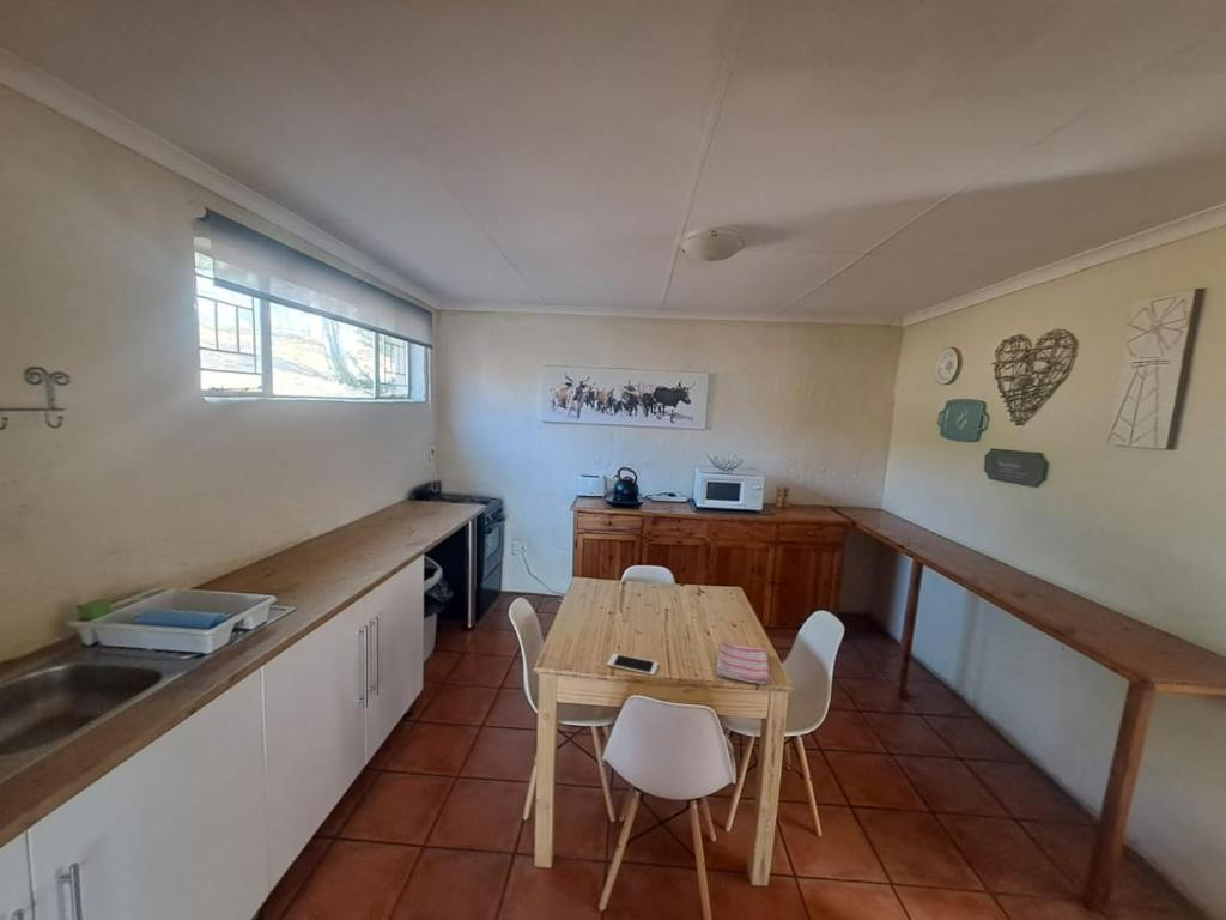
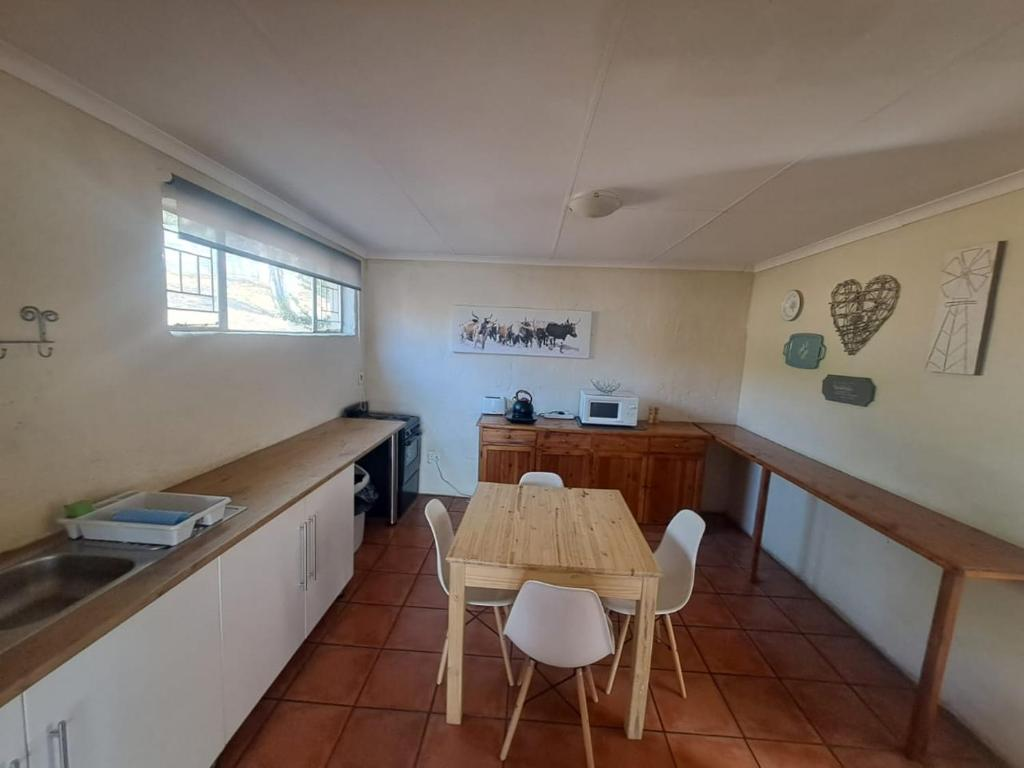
- dish towel (742, 660)
- cell phone (632, 664)
